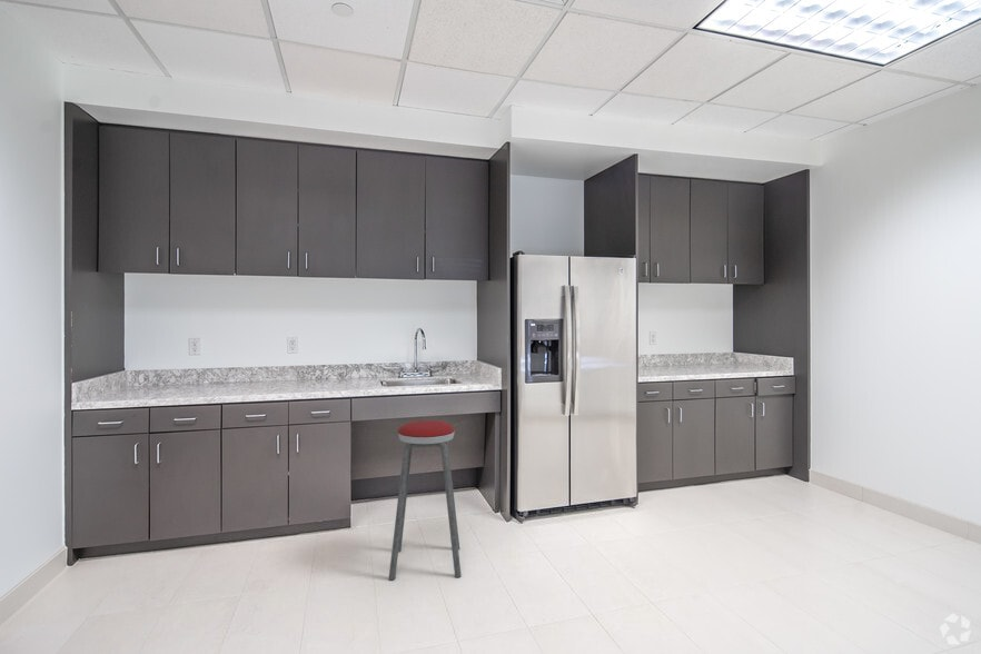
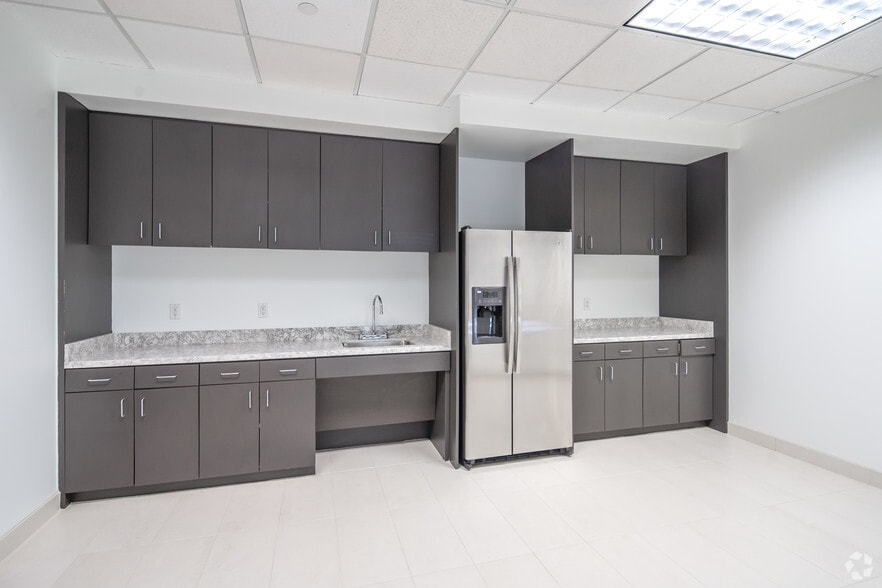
- music stool (407, 488)
